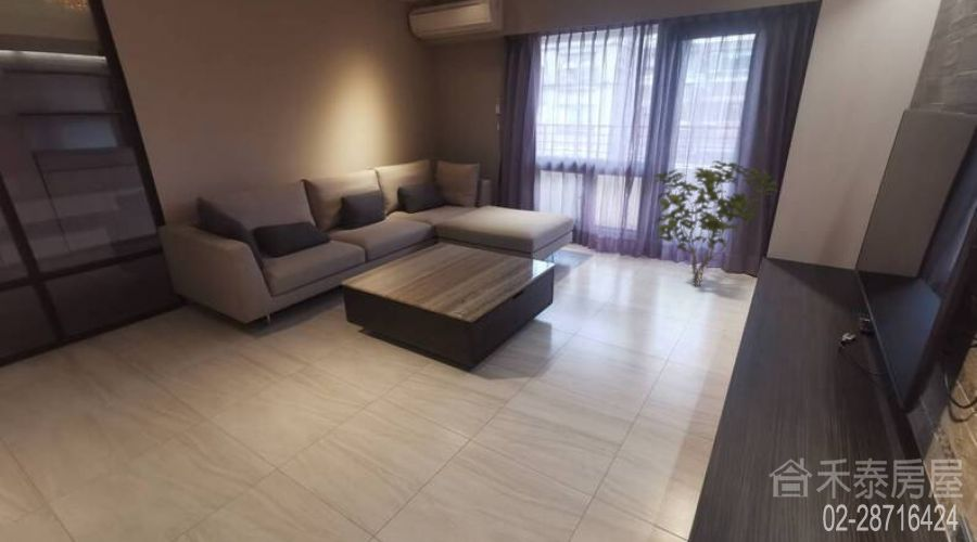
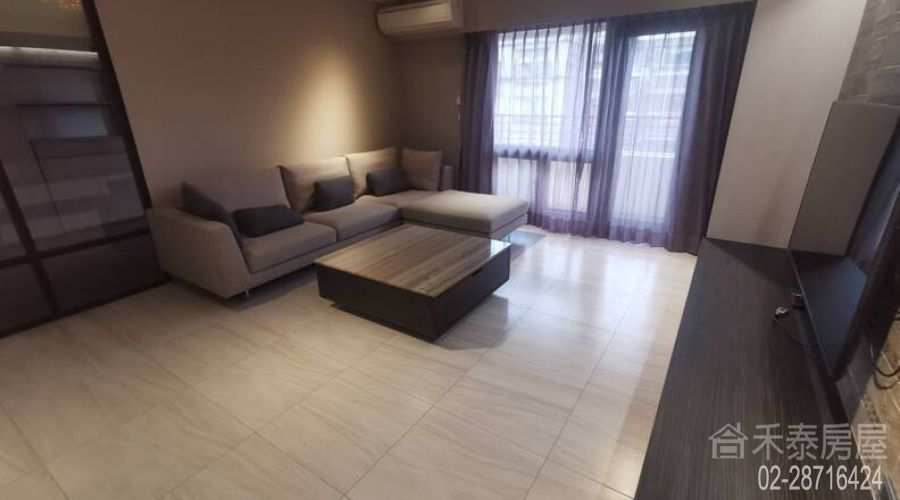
- shrub (706, 225)
